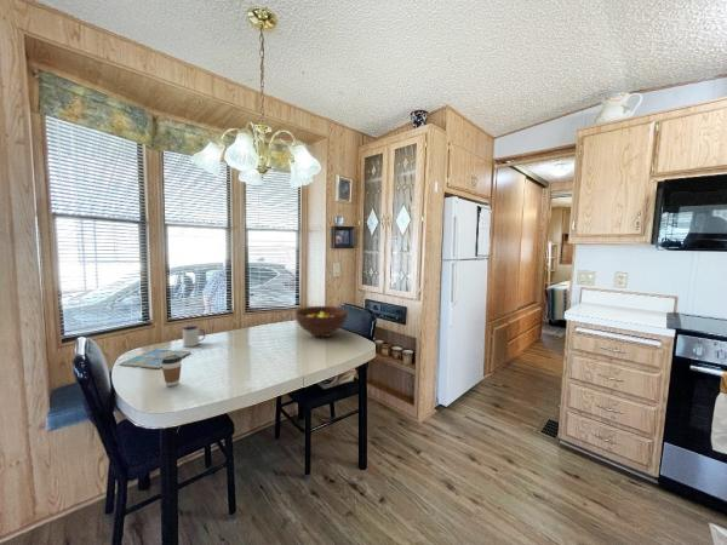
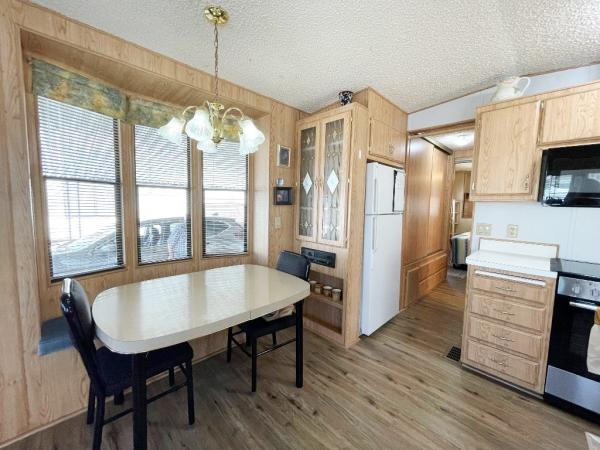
- mug (194, 335)
- drink coaster (156, 357)
- coffee cup (172, 369)
- fruit bowl (321, 322)
